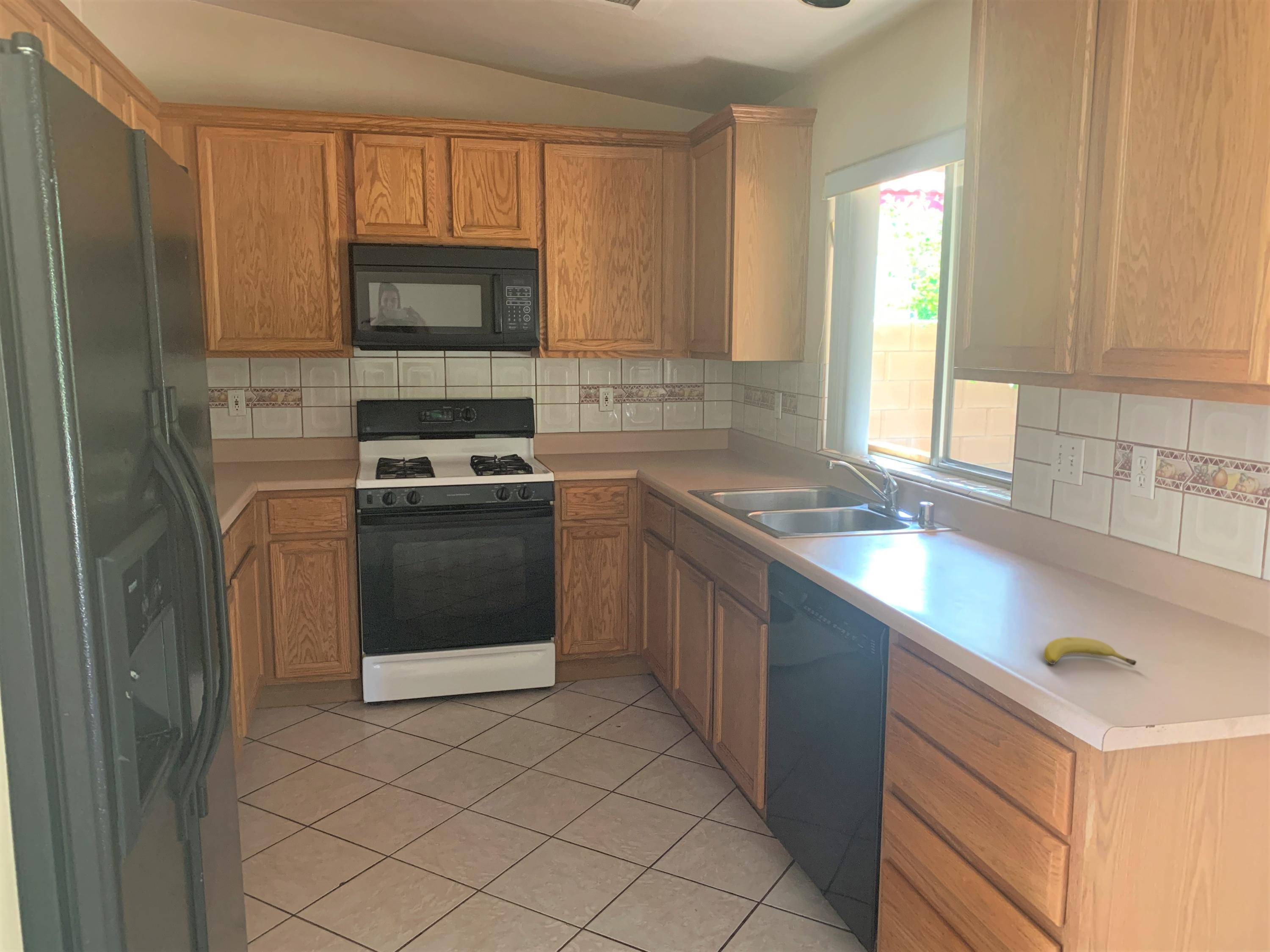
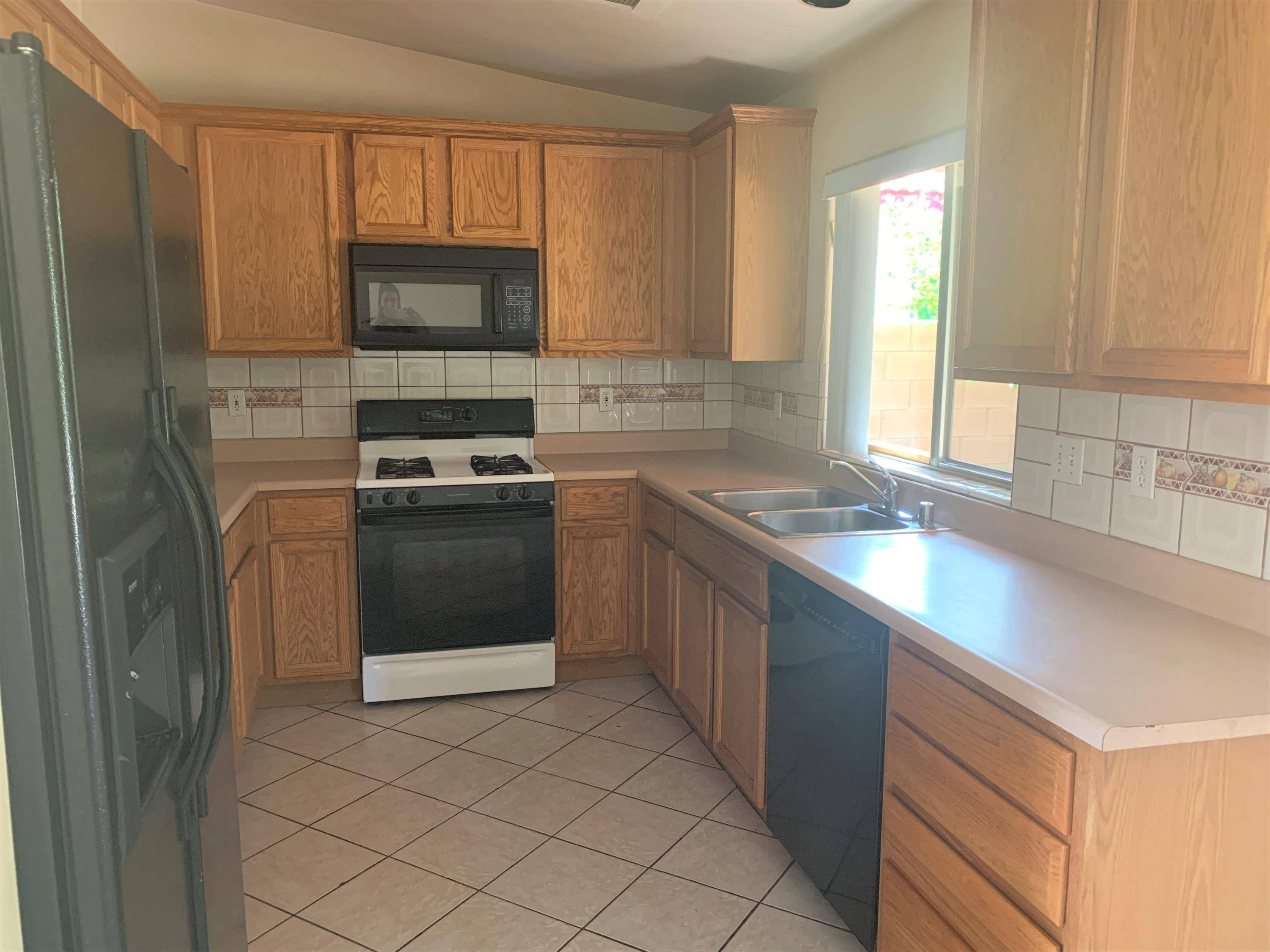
- fruit (1083, 650)
